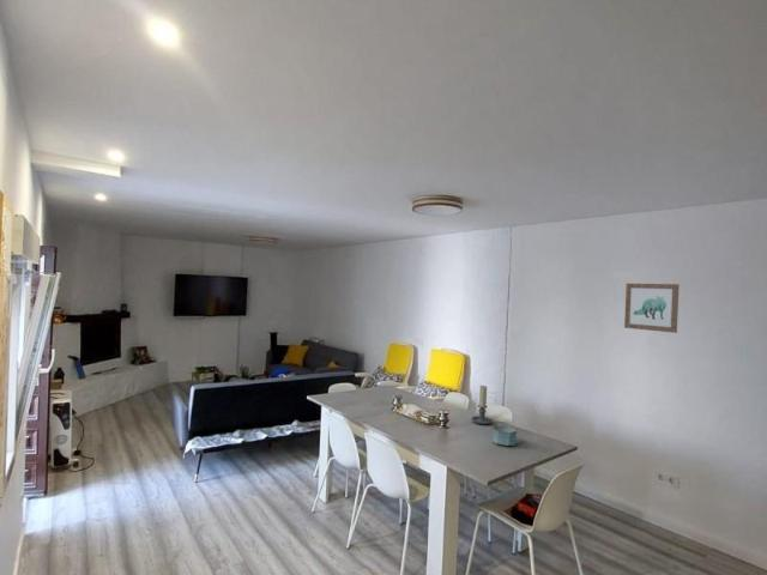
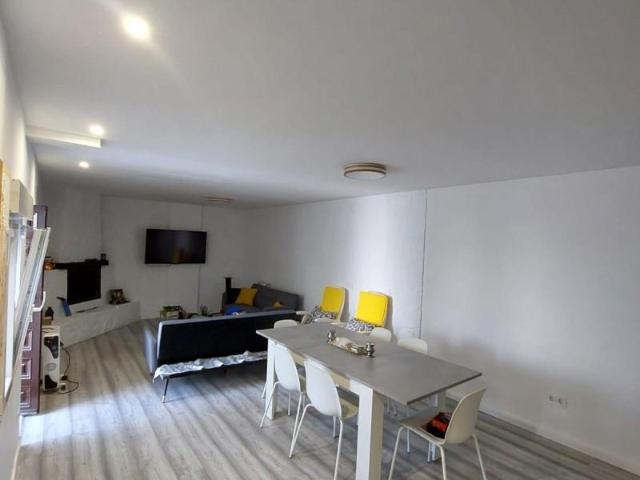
- candle holder (484, 404)
- wall art (650, 307)
- bowl (503, 435)
